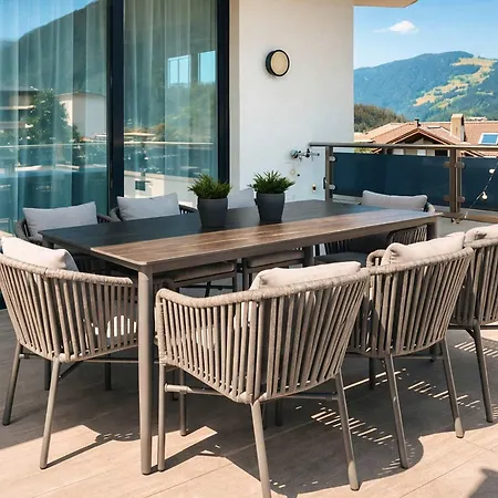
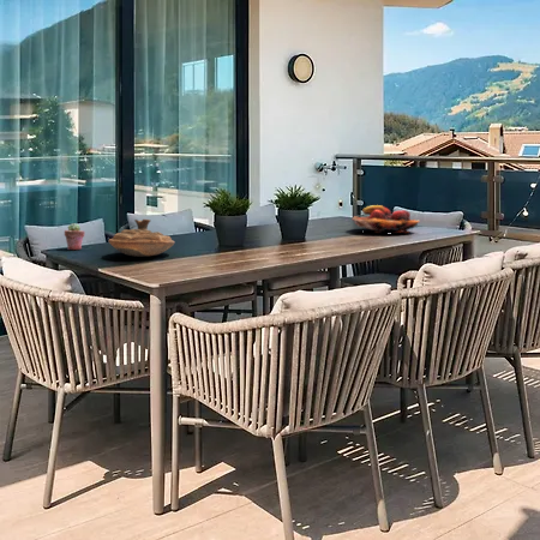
+ decorative bowl (142, 236)
+ fruit basket (383, 218)
+ potted succulent (74, 235)
